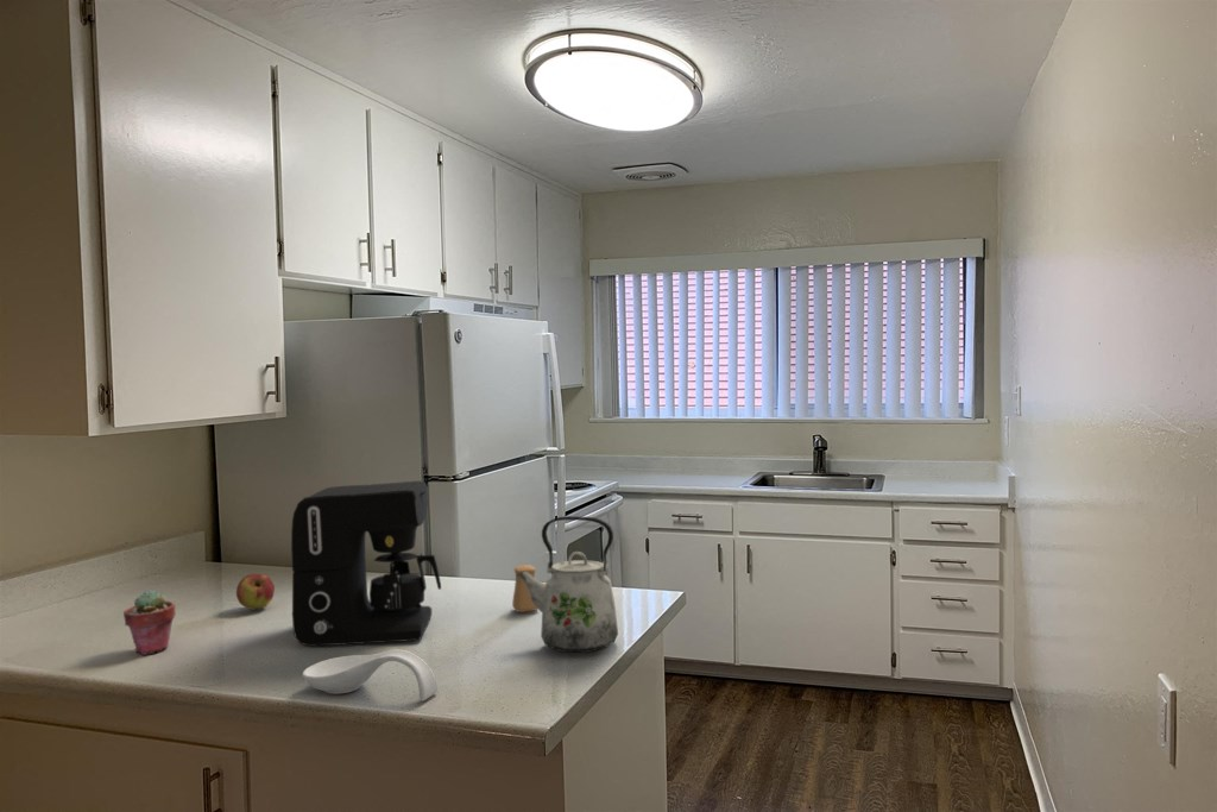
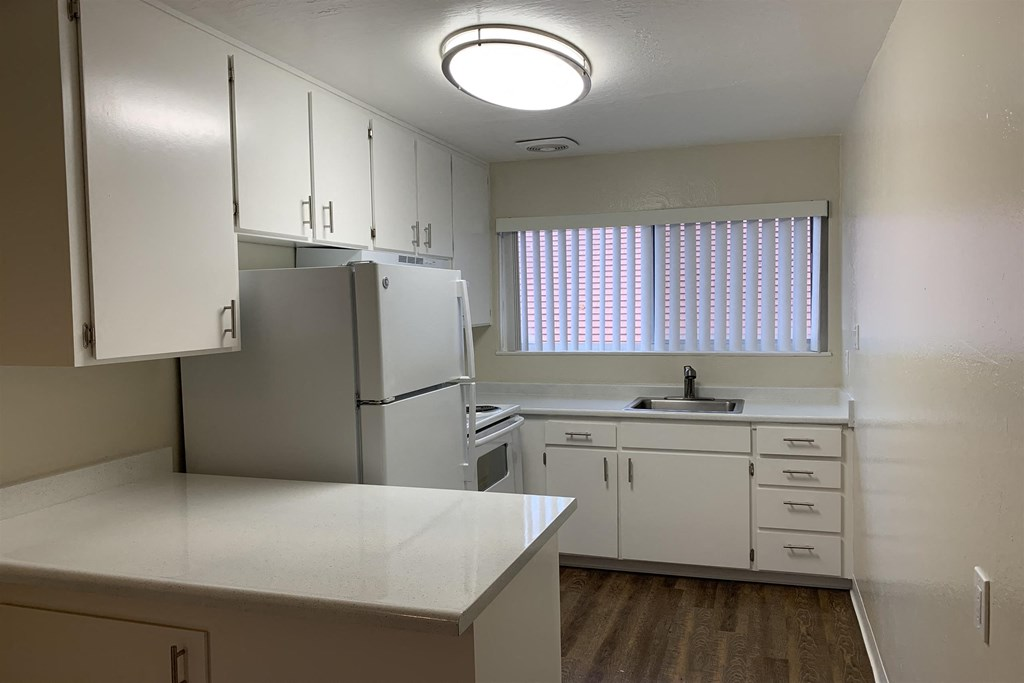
- coffee maker (374, 559)
- spoon rest (368, 669)
- salt shaker (524, 587)
- potted succulent (150, 619)
- kettle (565, 580)
- apple (254, 591)
